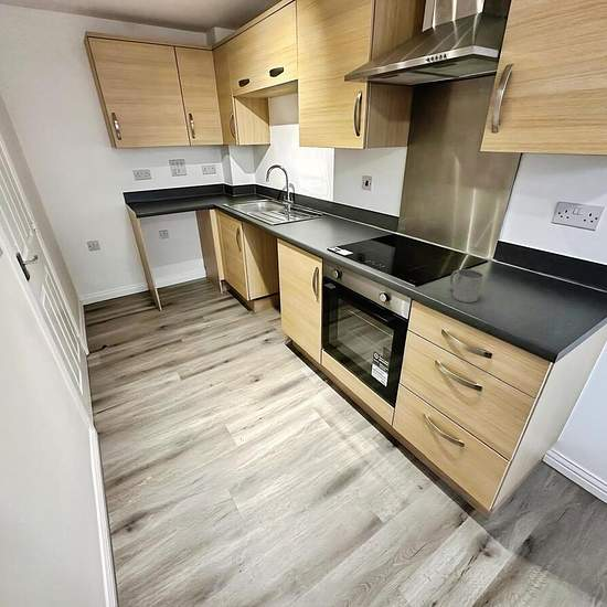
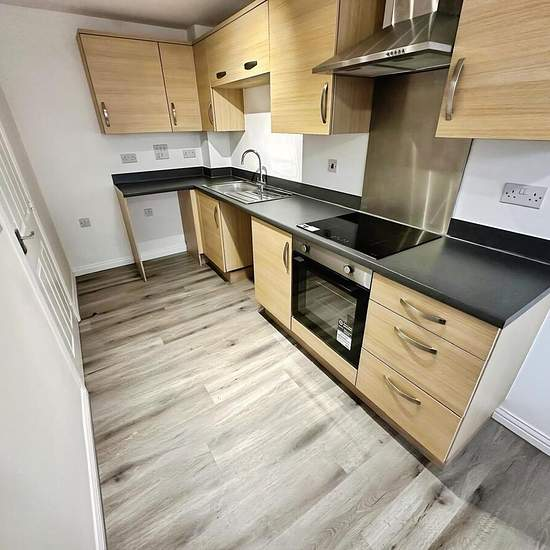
- mug (462, 284)
